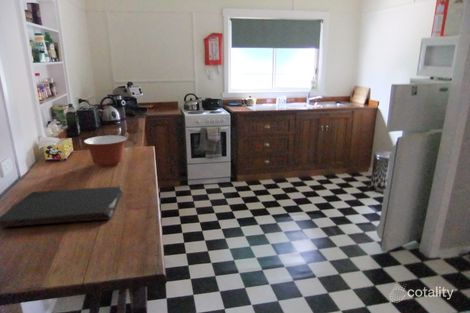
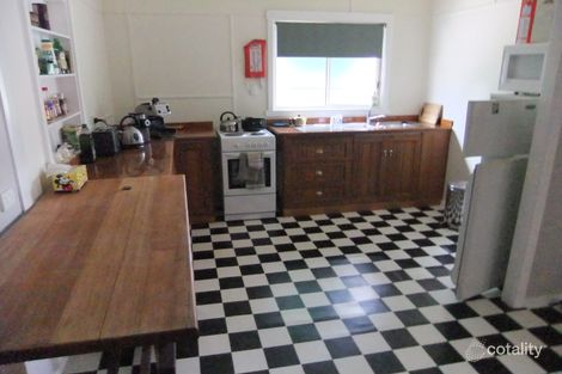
- cutting board (67, 203)
- mixing bowl (107, 152)
